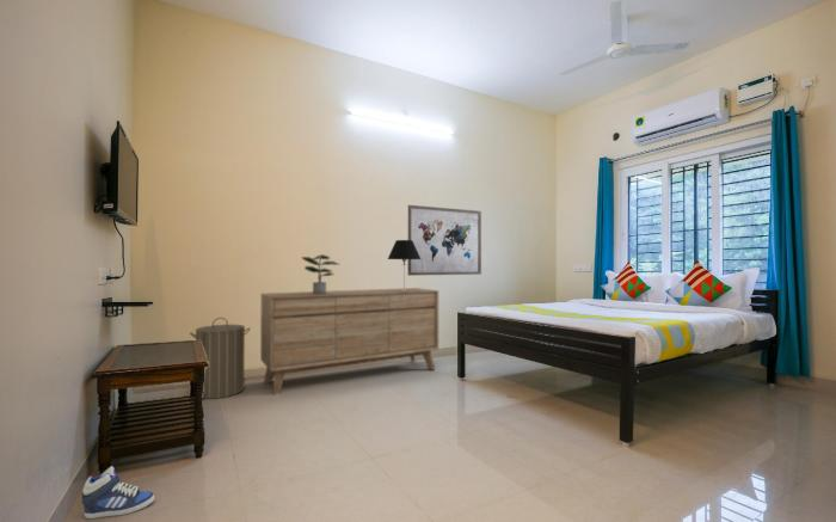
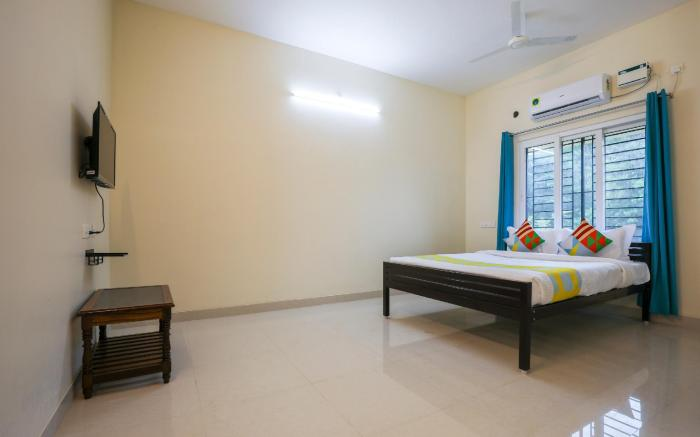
- laundry hamper (220, 354)
- wall art (445, 241)
- sneaker (118, 487)
- table lamp (404, 265)
- sideboard (355, 333)
- potted plant (320, 274)
